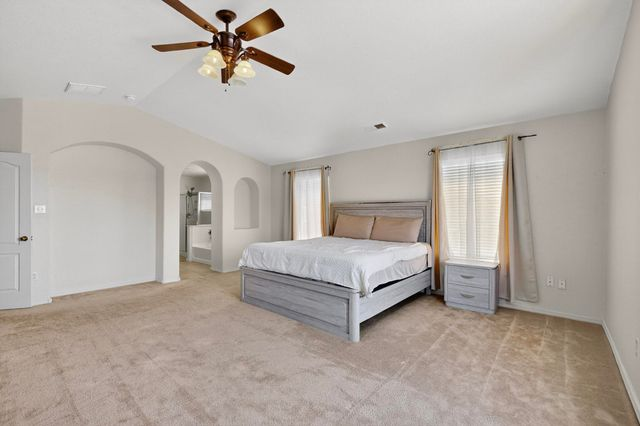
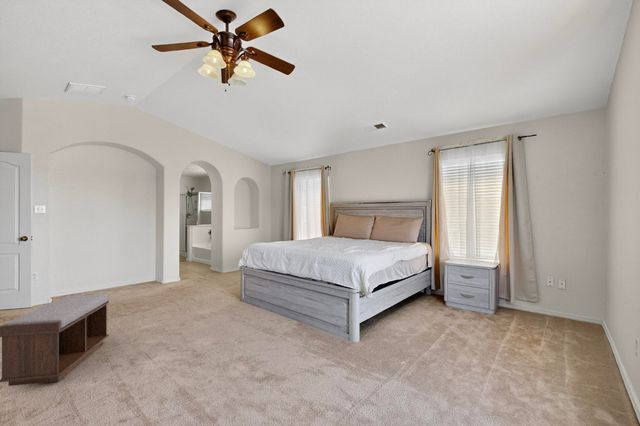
+ bench (63, 333)
